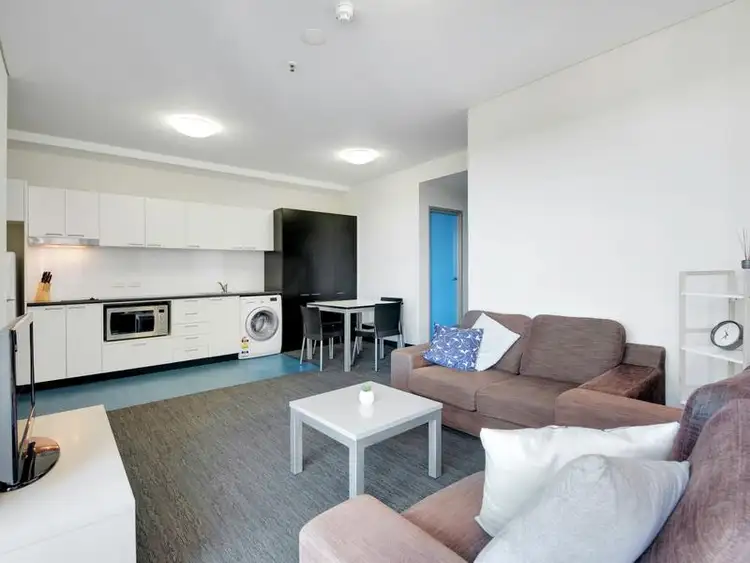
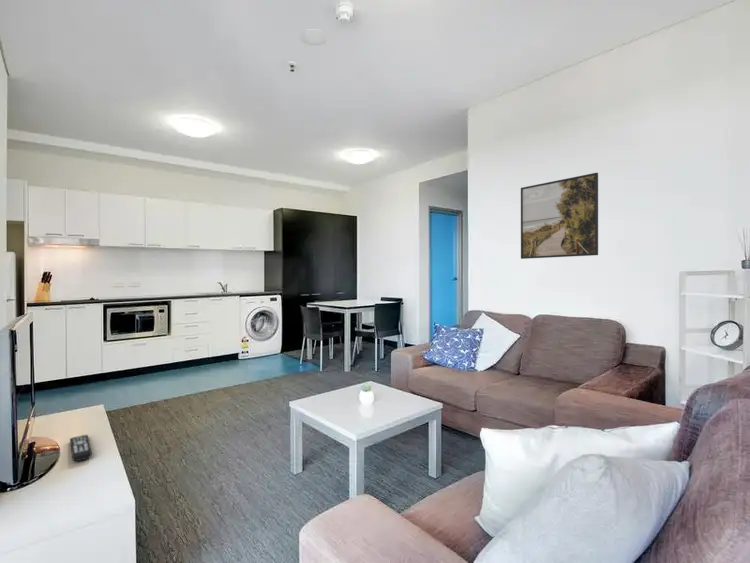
+ remote control (80, 447)
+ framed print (556, 219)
